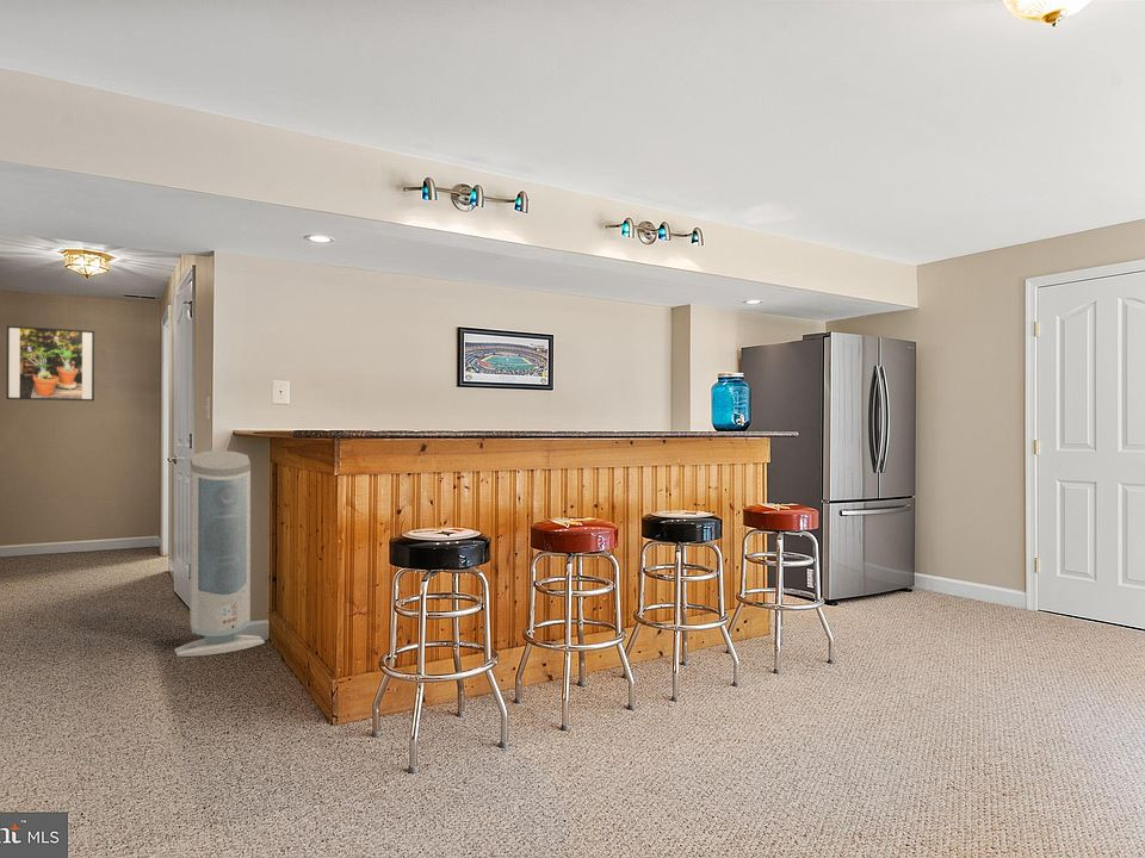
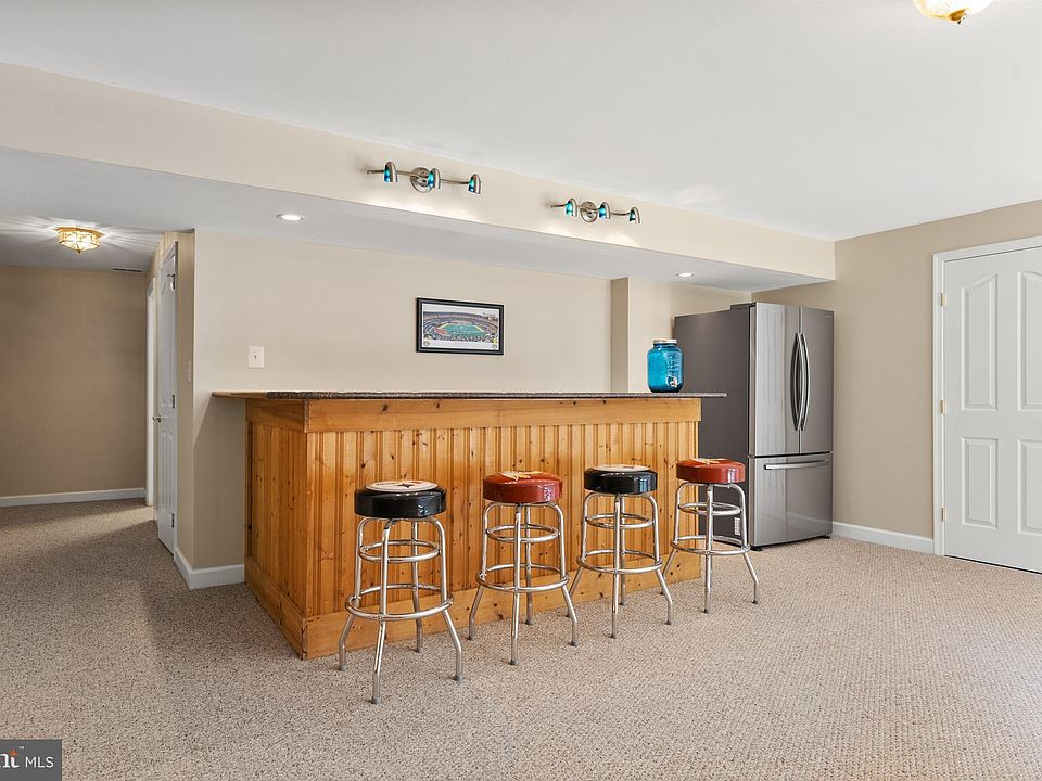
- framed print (51, 363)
- air purifier (219, 548)
